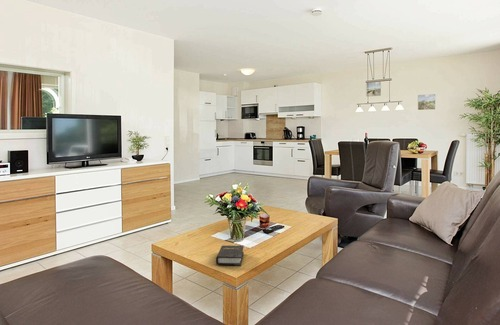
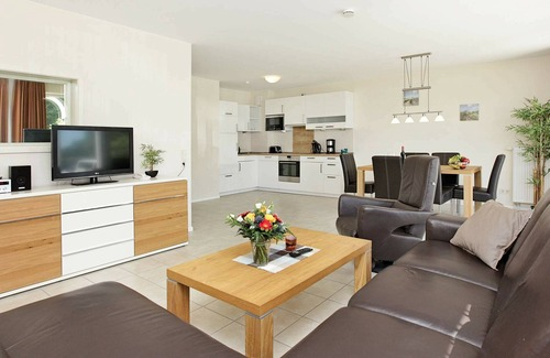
- hardback book (230, 254)
